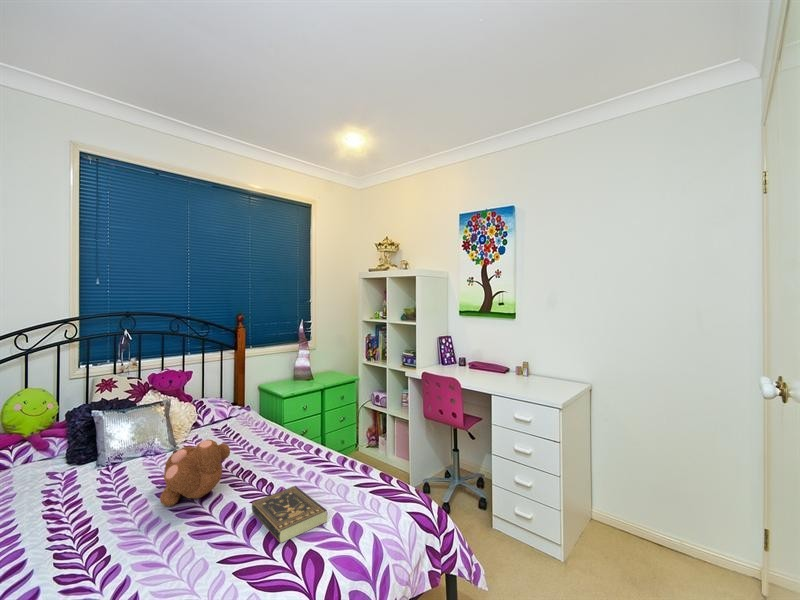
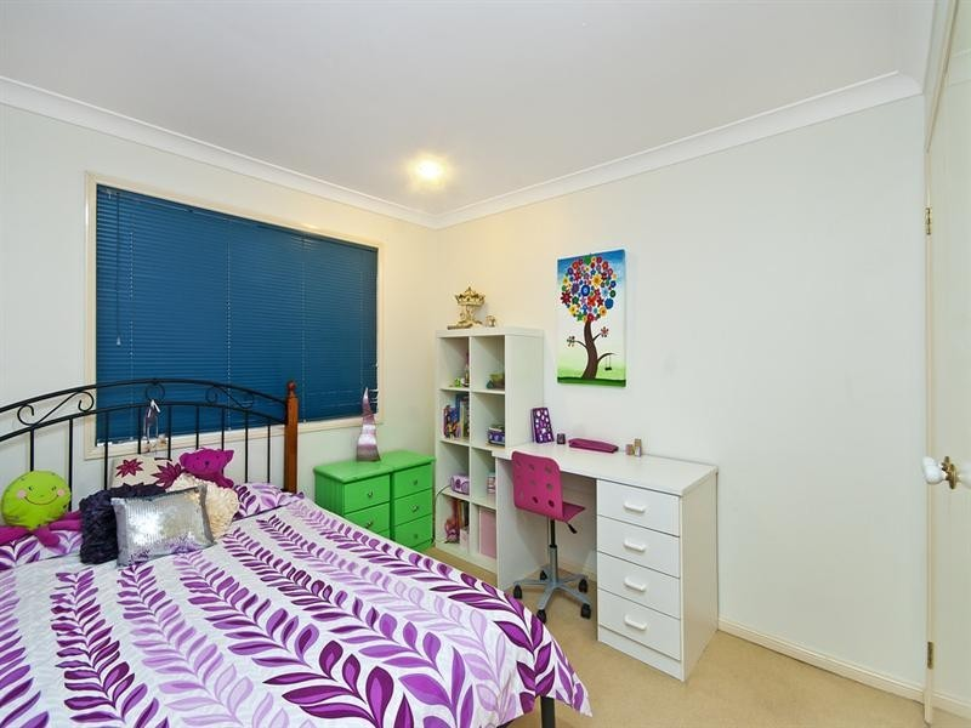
- teddy bear (192, 462)
- book (288, 511)
